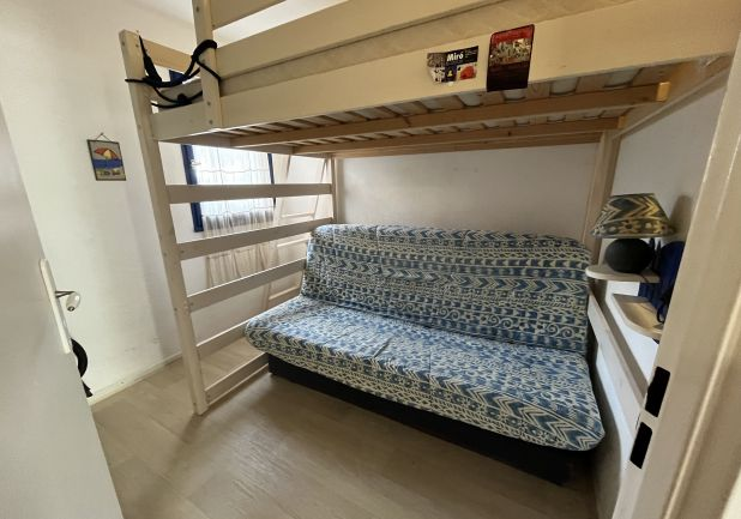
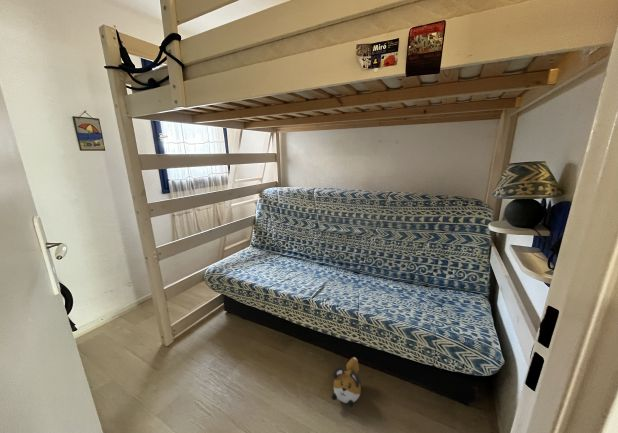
+ plush toy (348, 377)
